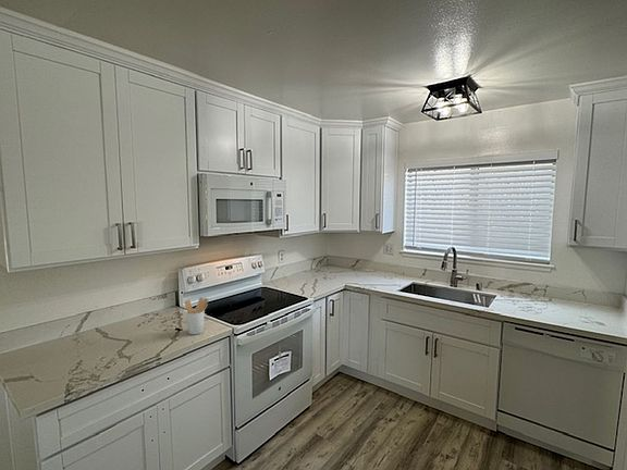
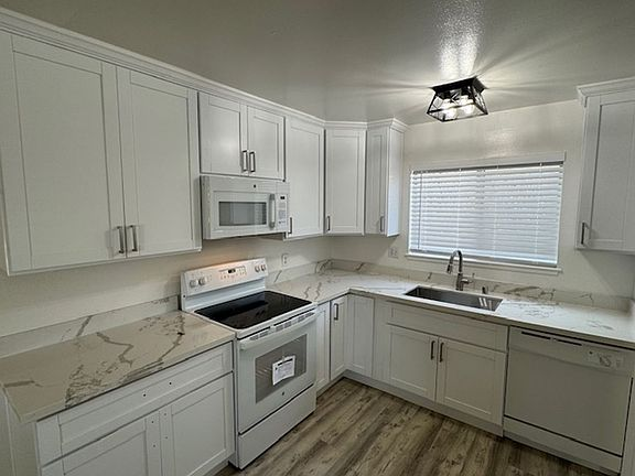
- utensil holder (198, 314)
